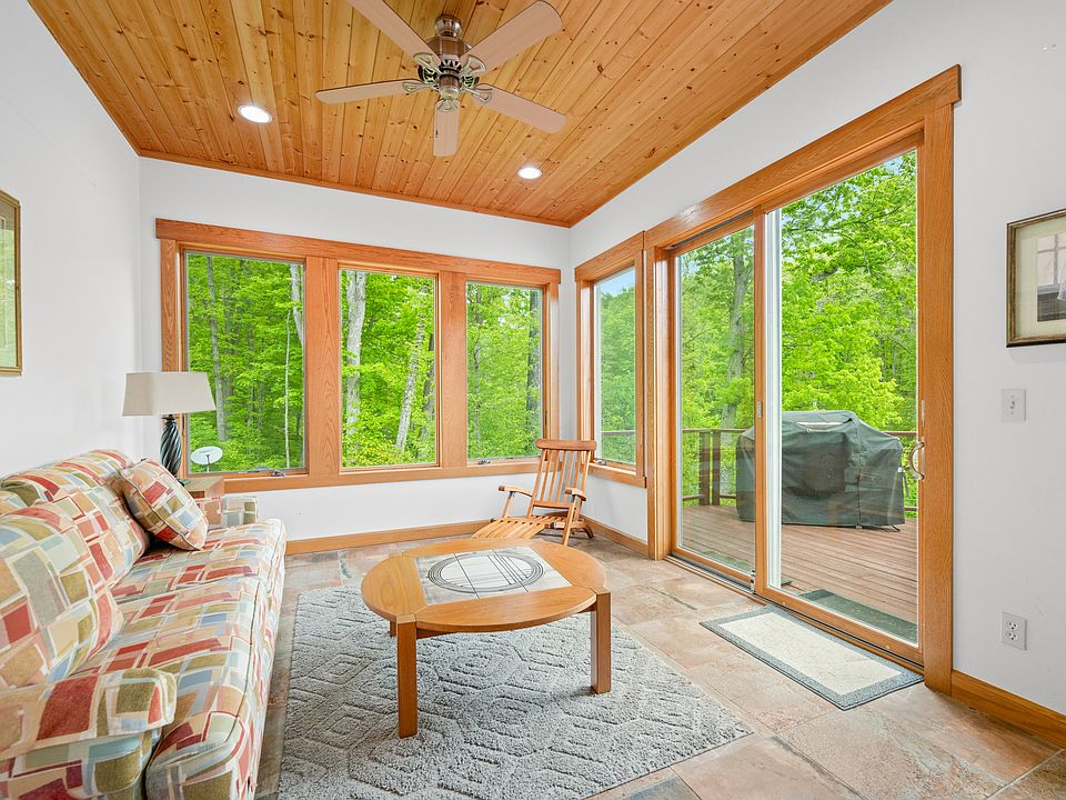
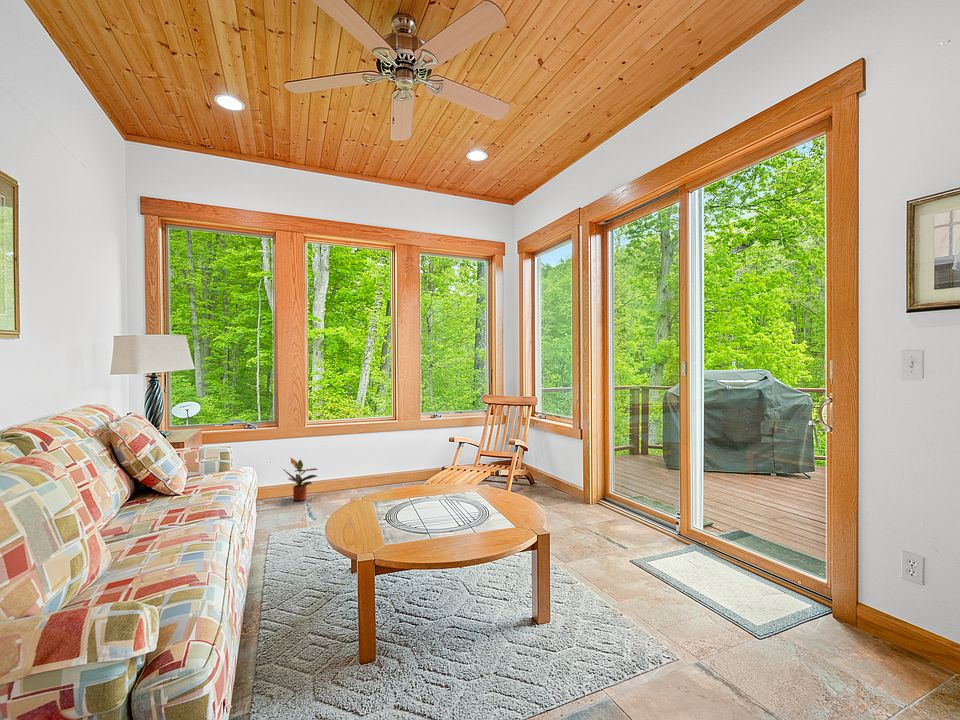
+ potted plant (301, 479)
